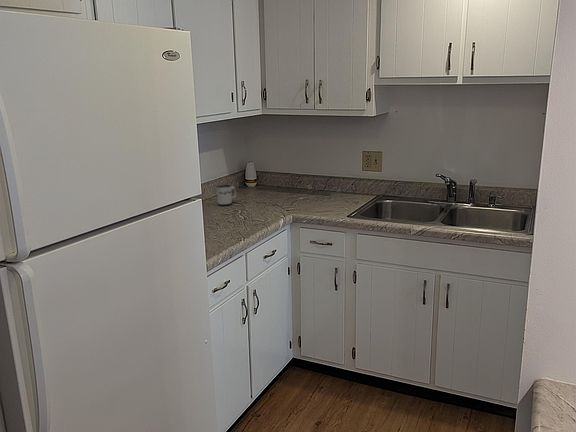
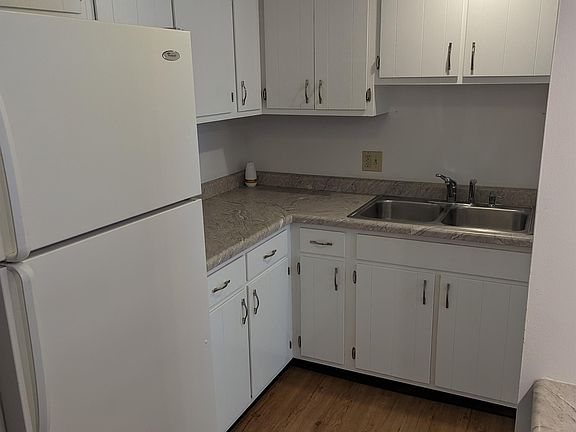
- mug (227, 194)
